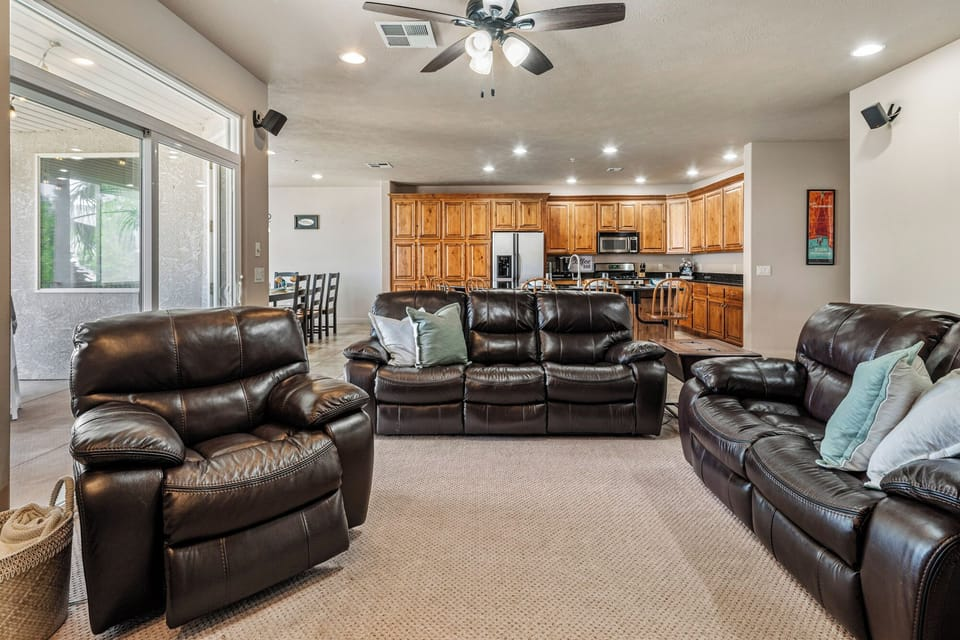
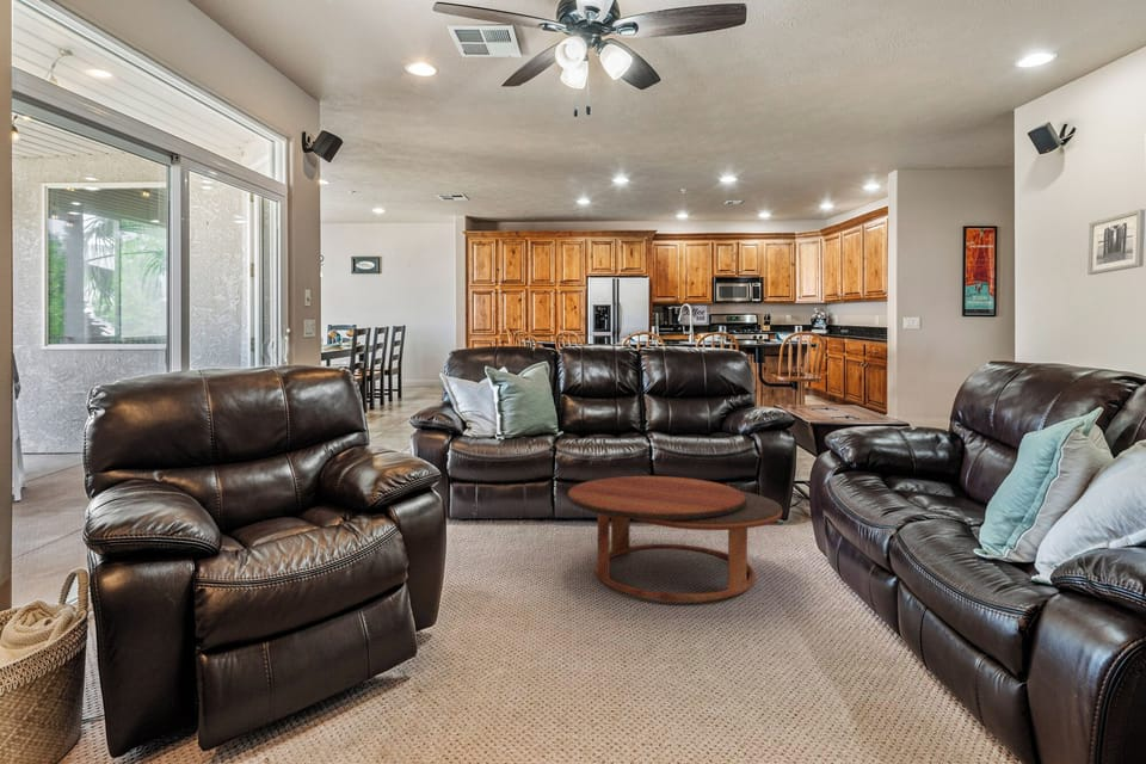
+ wall art (1115, 244)
+ coffee table (671, 526)
